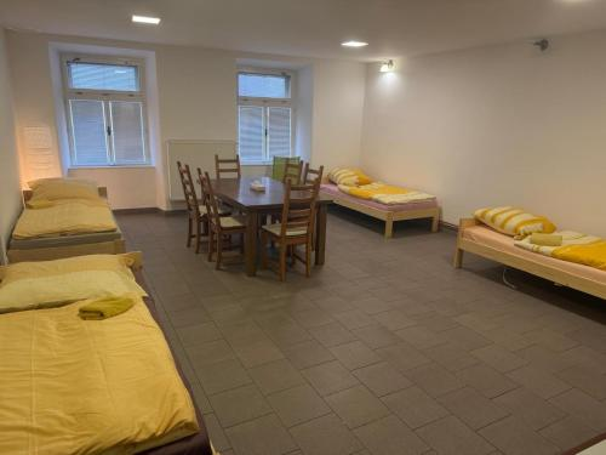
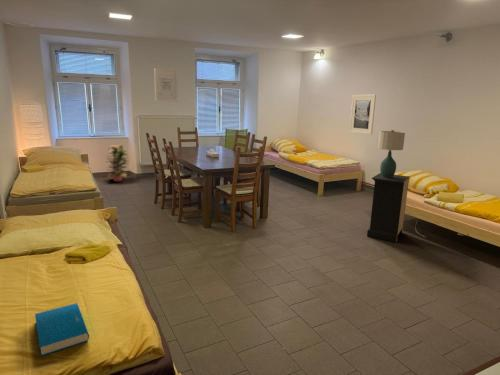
+ wall art (166, 85)
+ book (61, 326)
+ decorative plant (117, 162)
+ table lamp (389, 153)
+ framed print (362, 114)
+ nightstand (387, 206)
